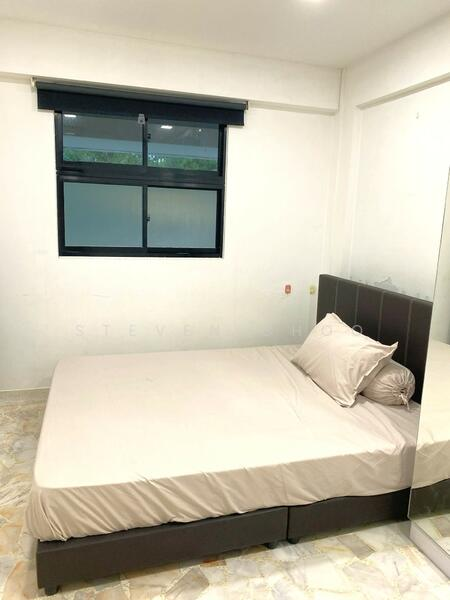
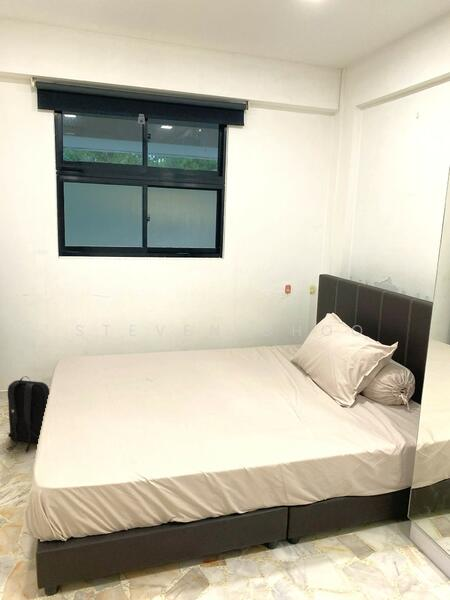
+ backpack (25, 410)
